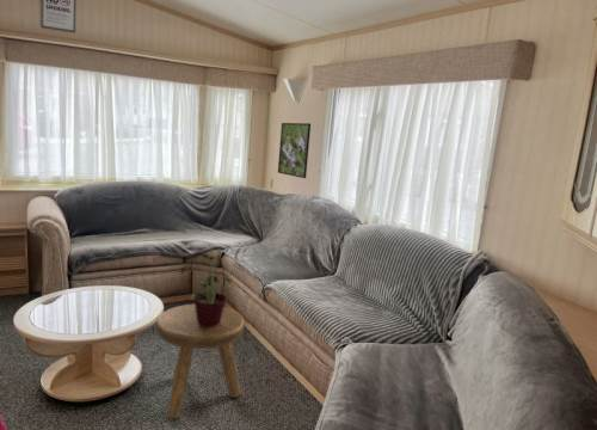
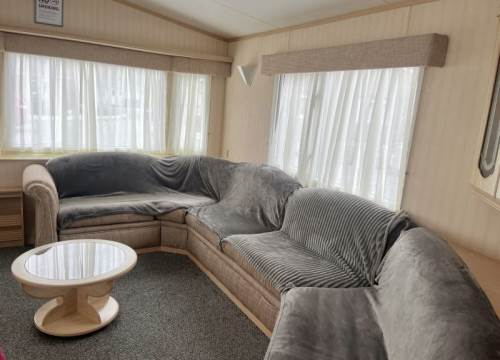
- potted plant (202, 285)
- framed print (293, 149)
- stool (191, 358)
